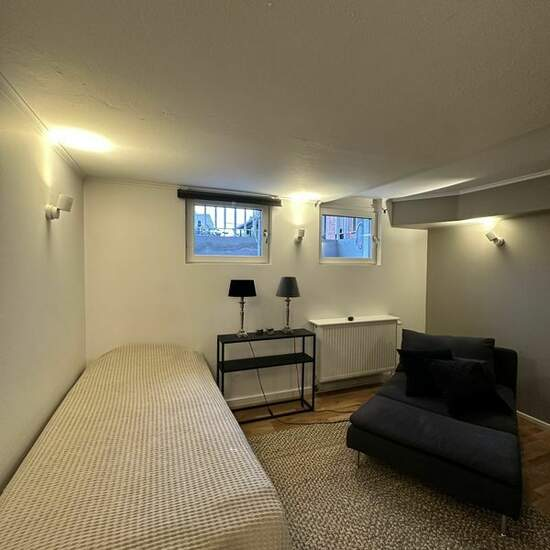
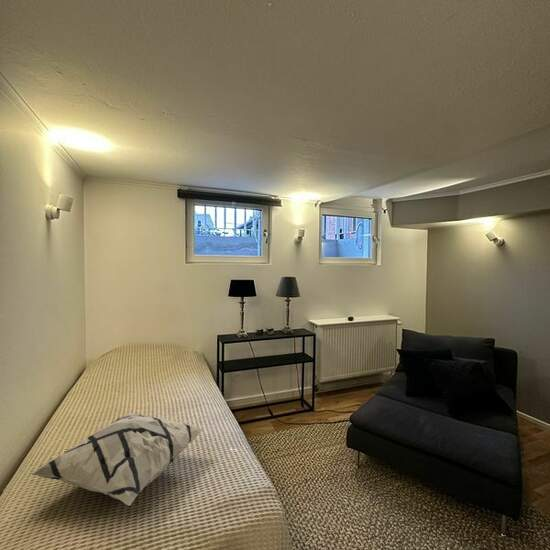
+ decorative pillow (128, 449)
